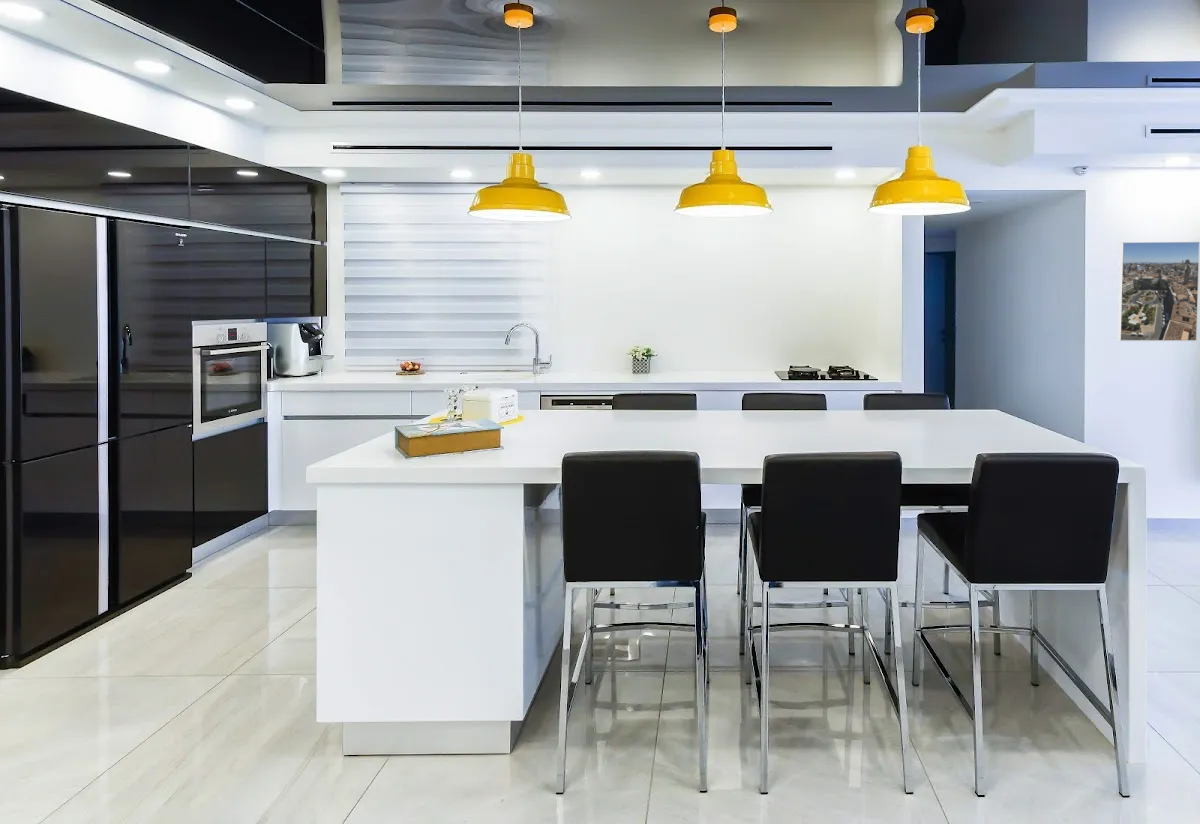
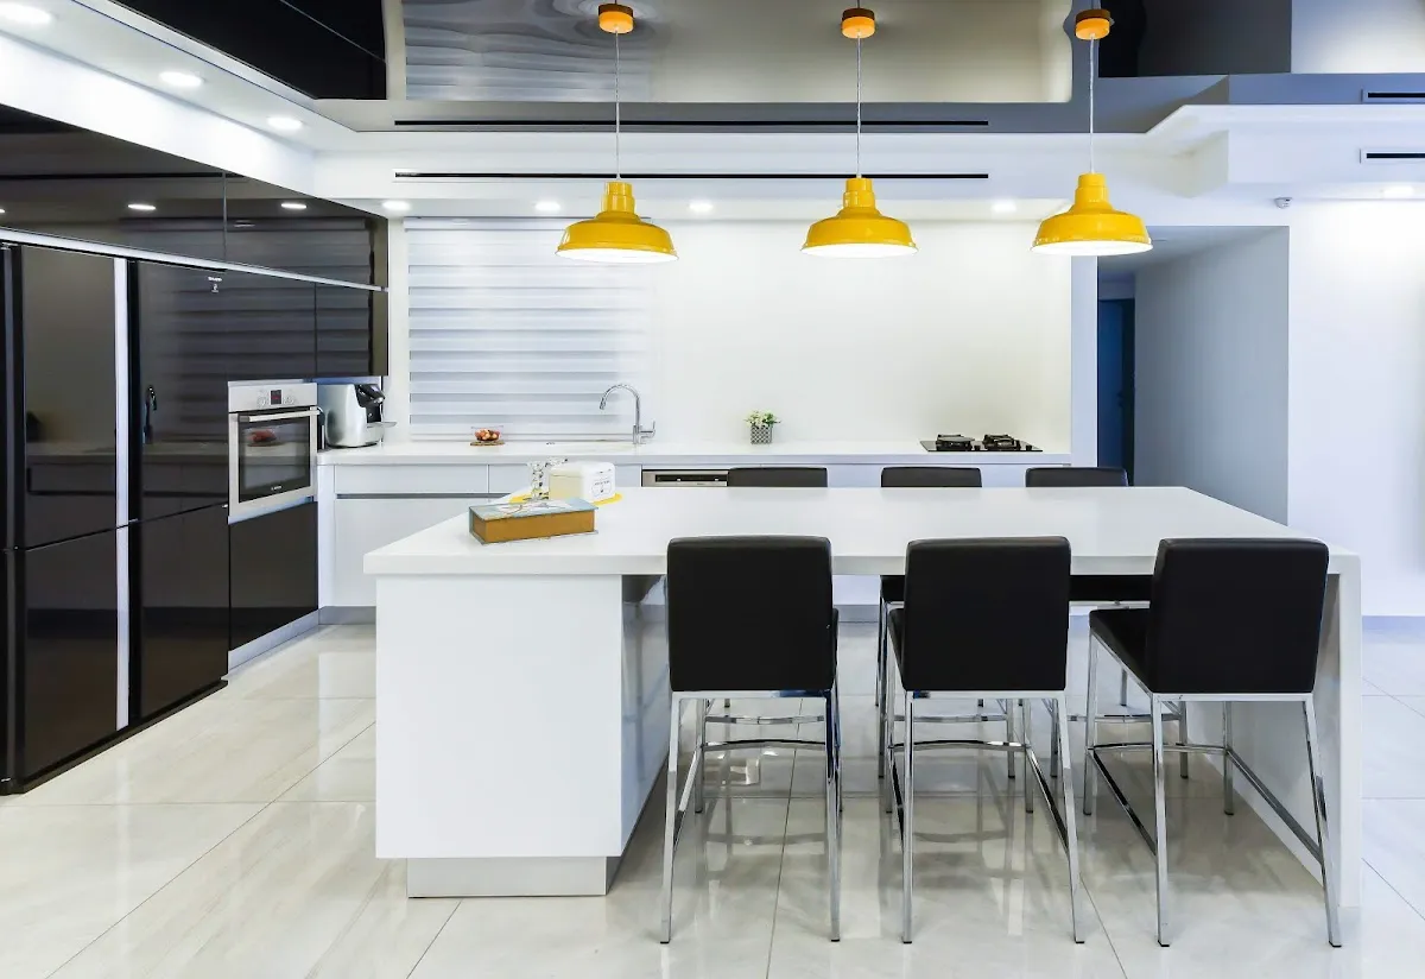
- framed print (1158, 291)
